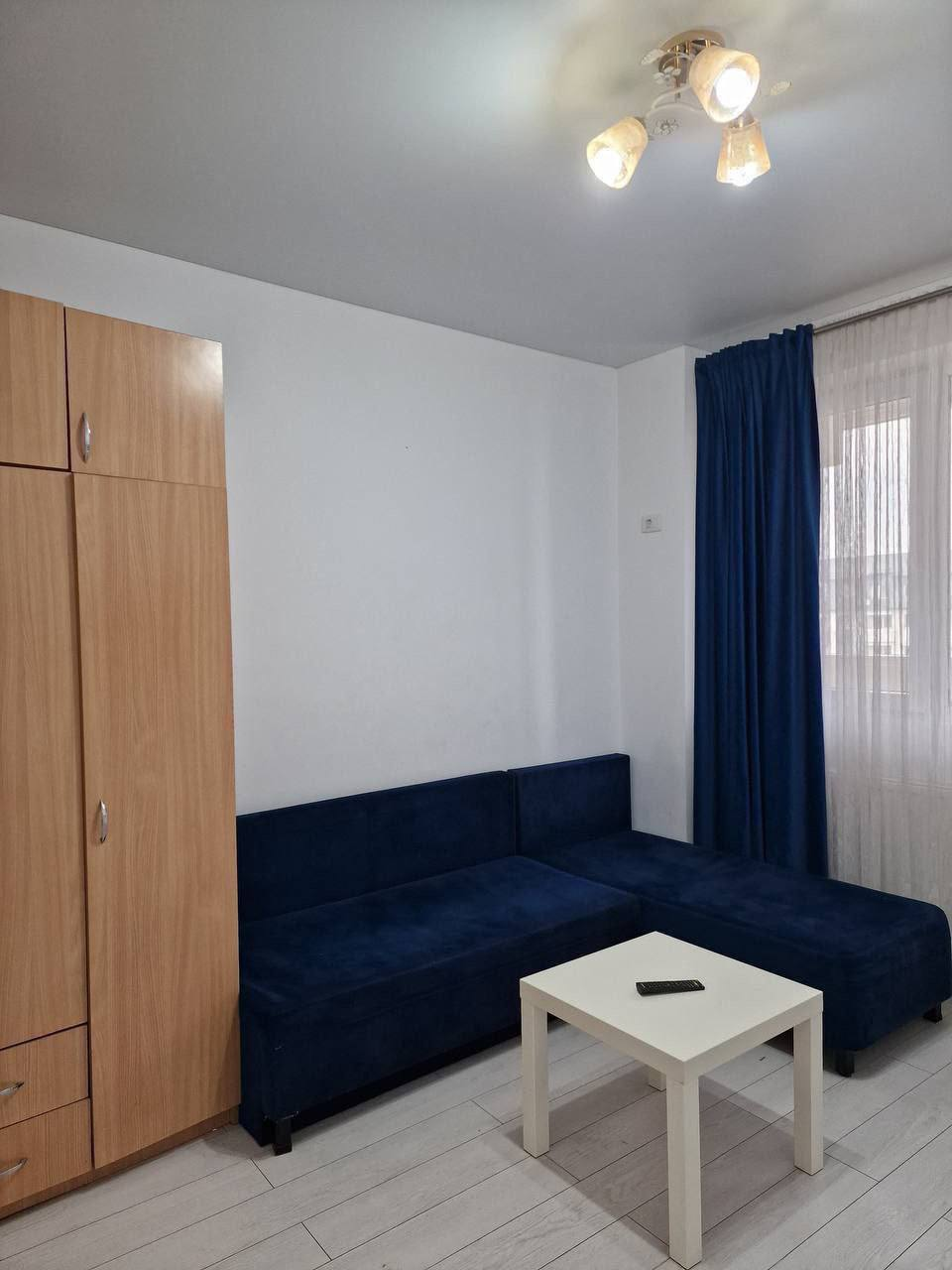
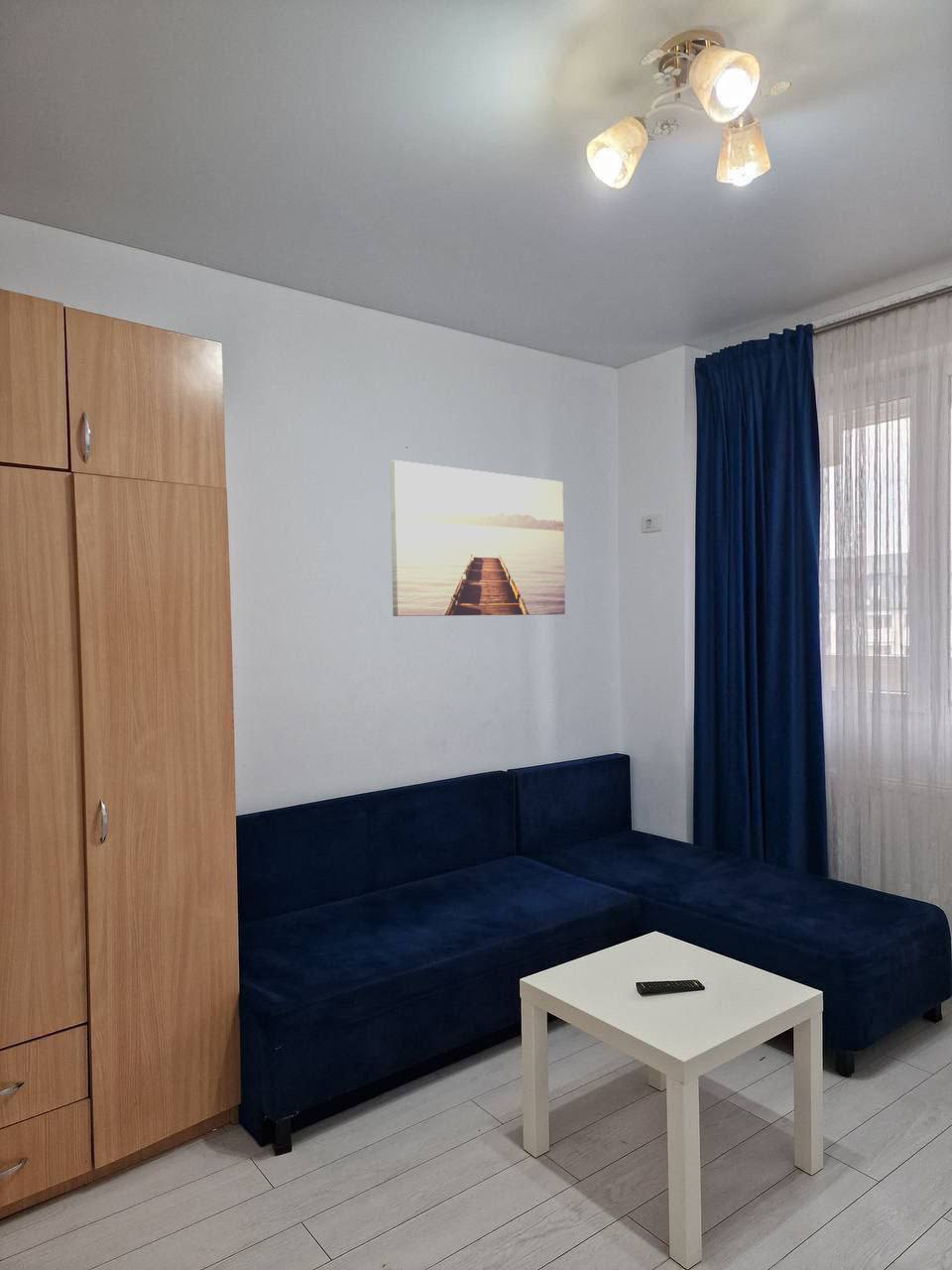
+ wall art (484, 544)
